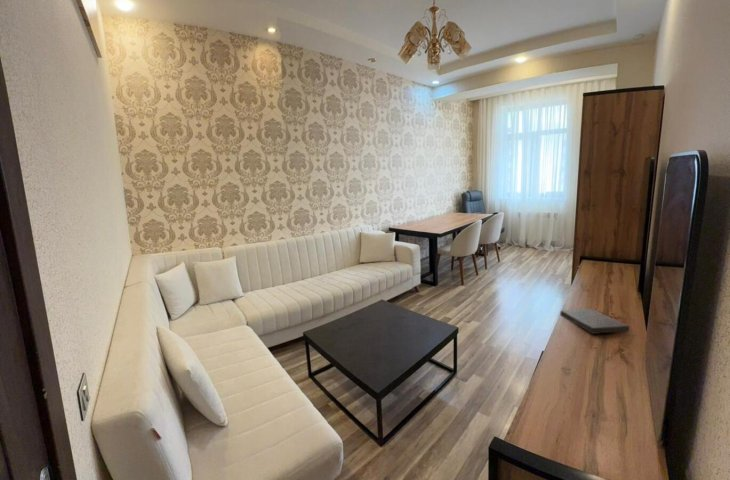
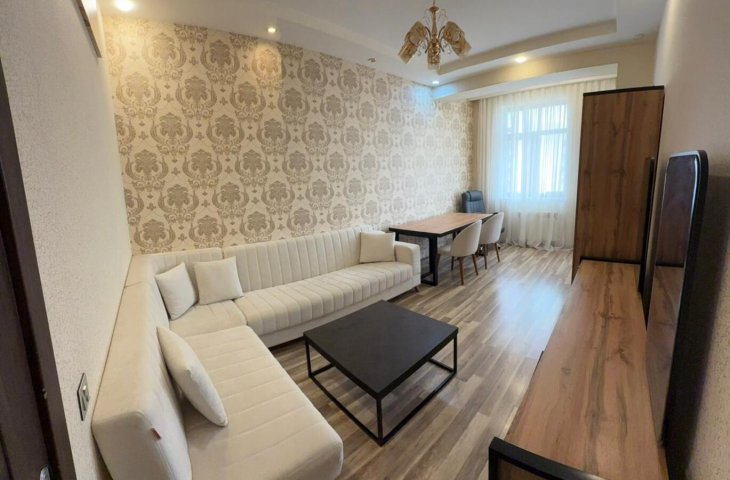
- book (592, 320)
